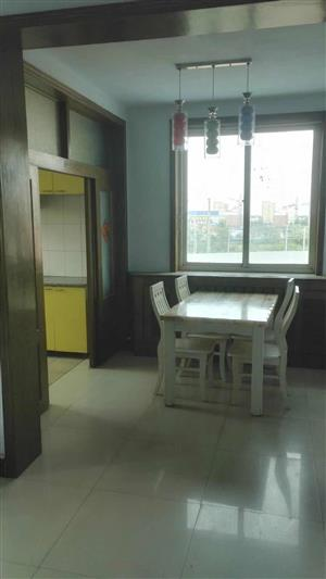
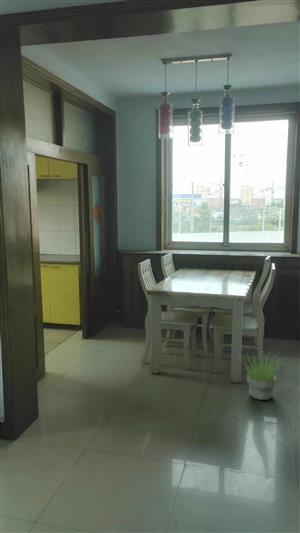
+ potted plant (261, 377)
